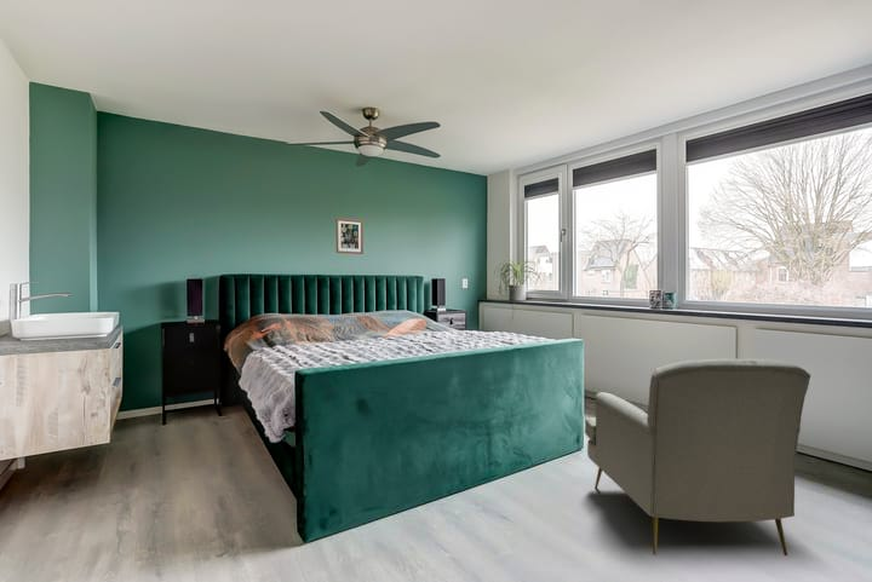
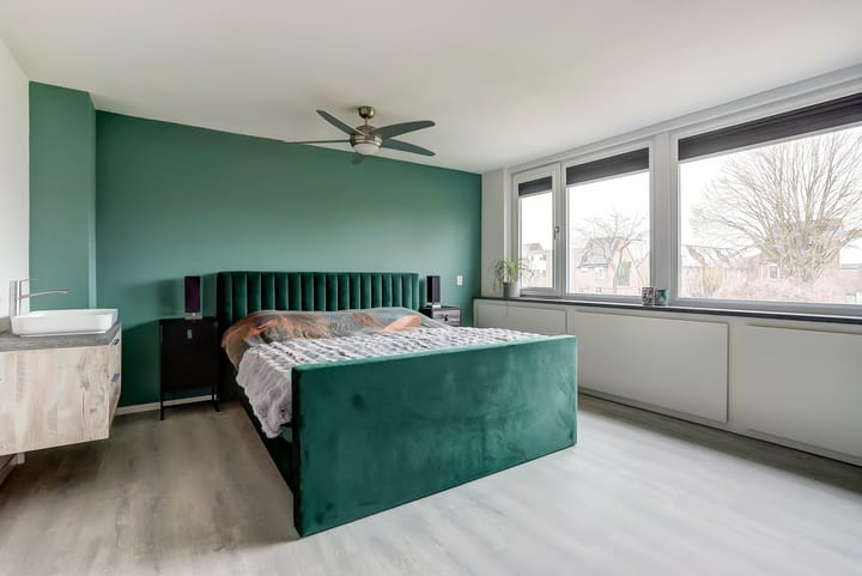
- armchair (685, 434)
- wall art (349, 236)
